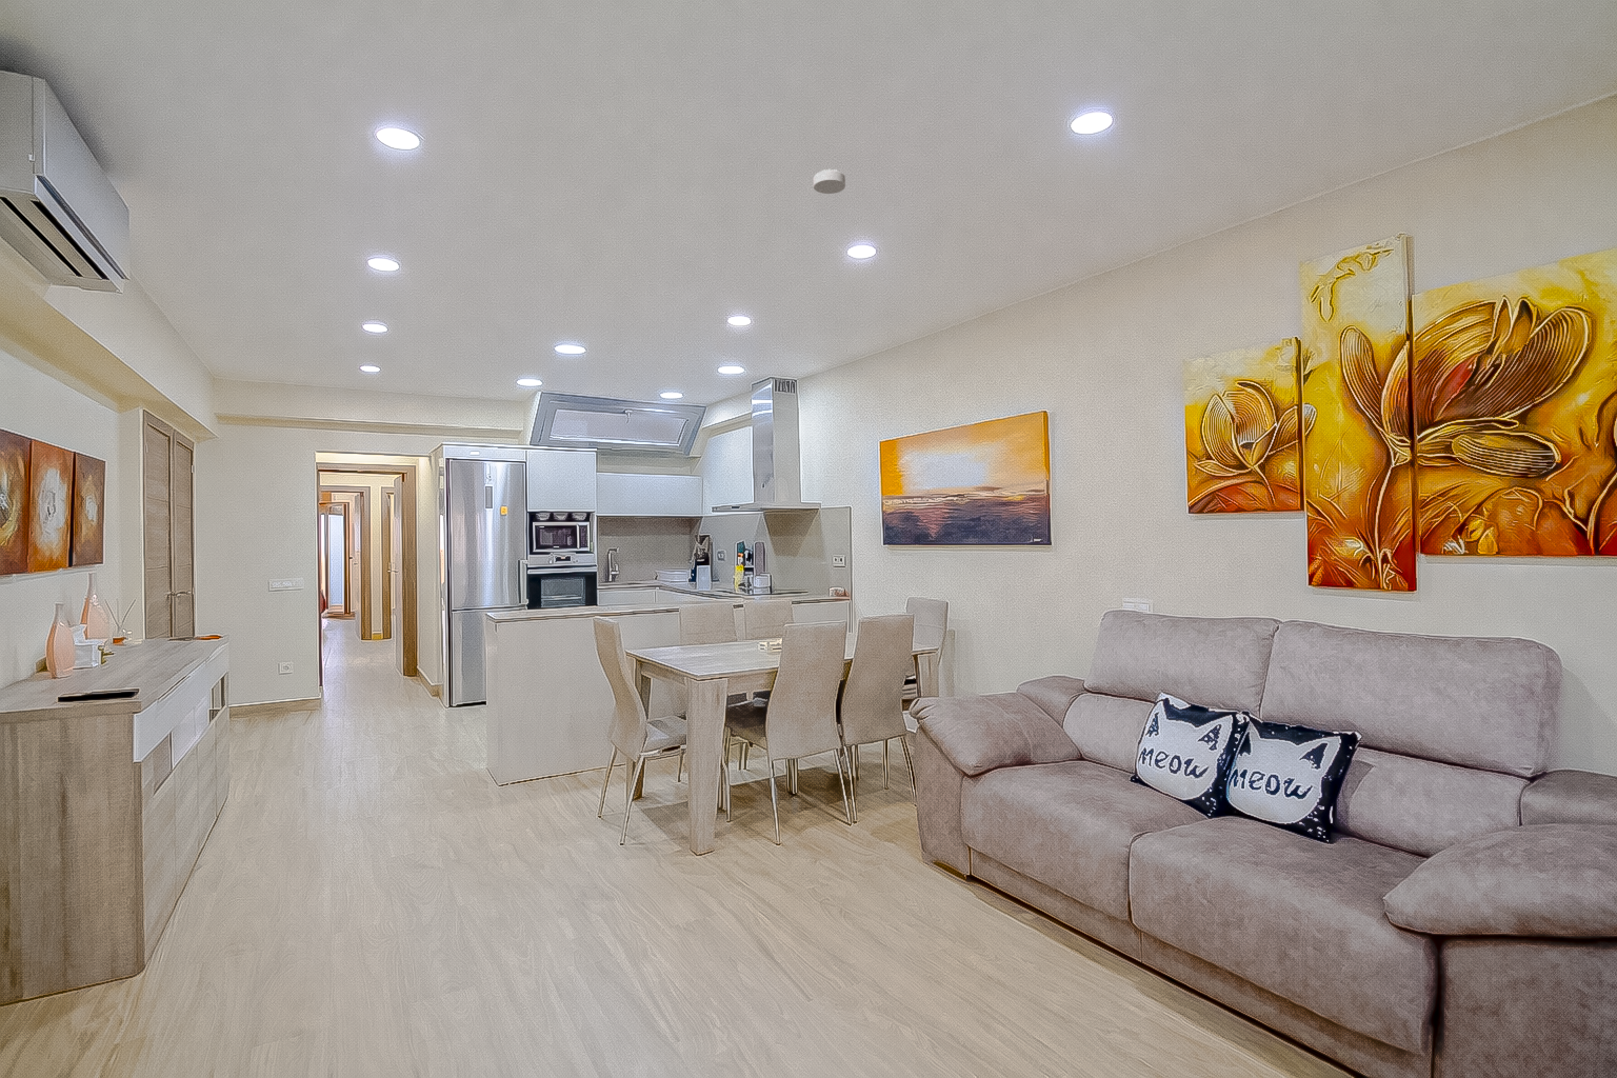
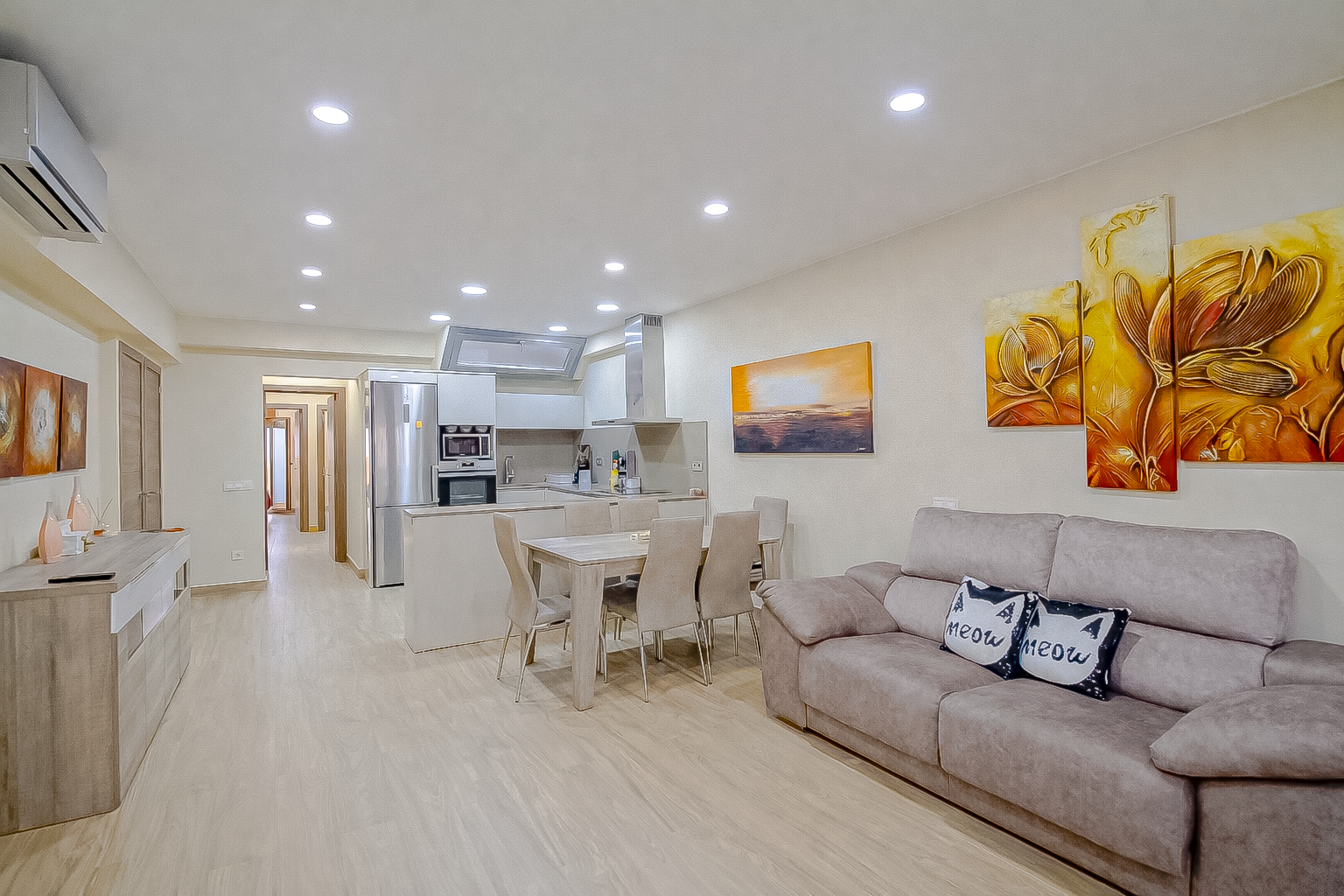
- smoke detector (829, 179)
